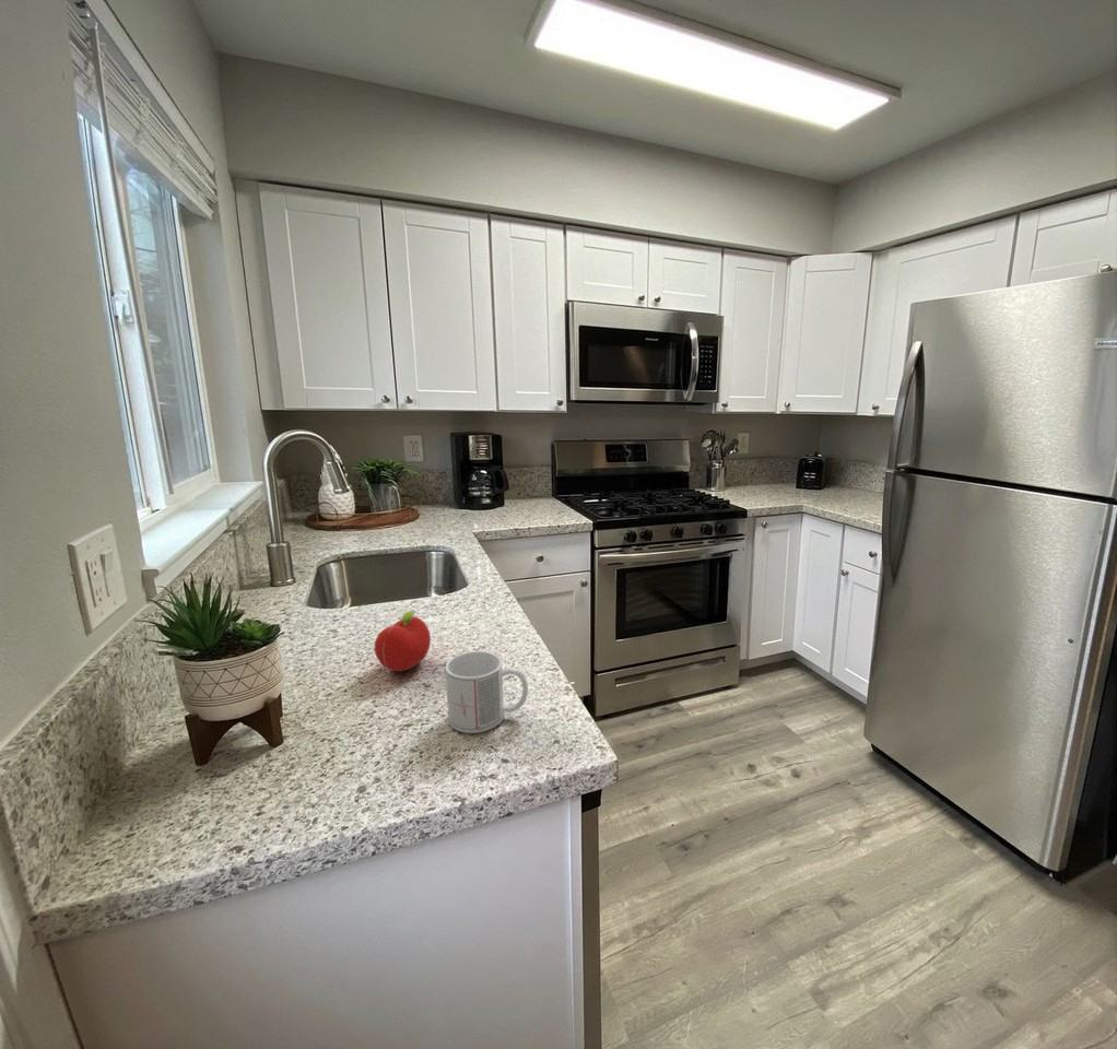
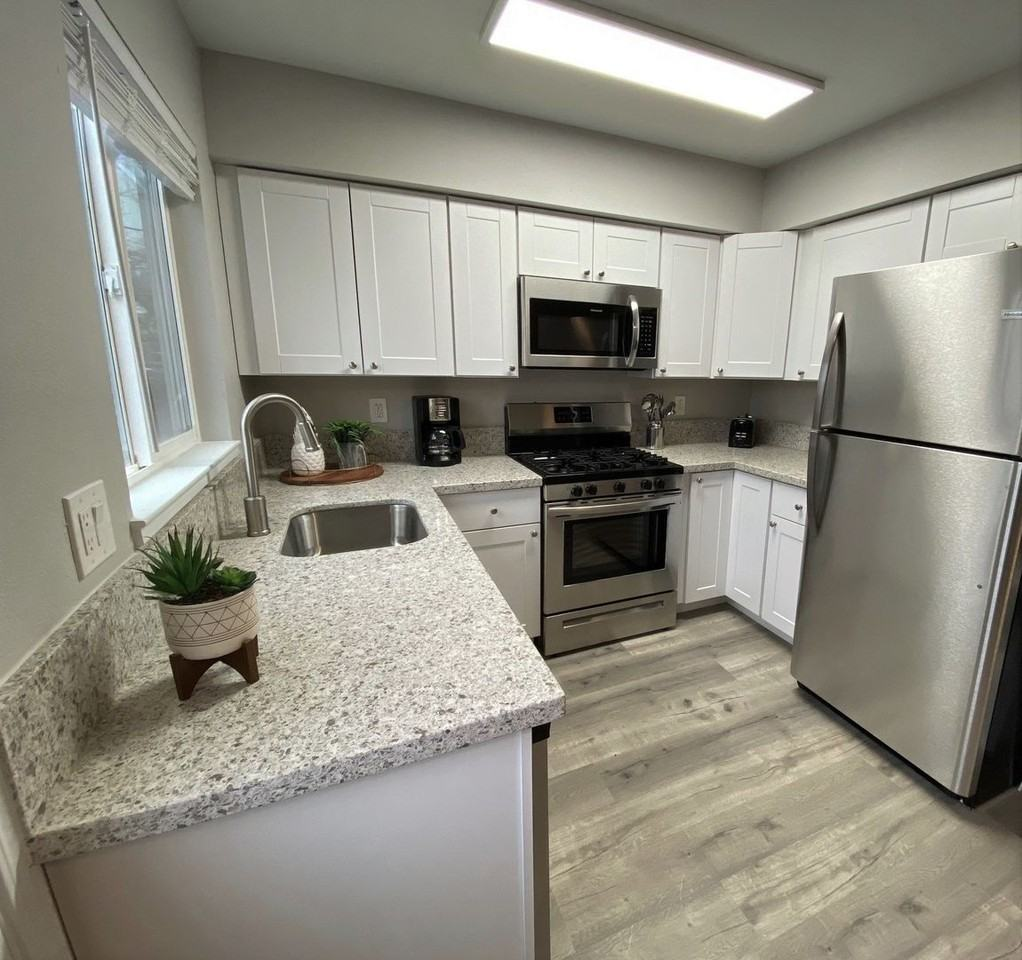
- fruit (402, 640)
- mug (487, 689)
